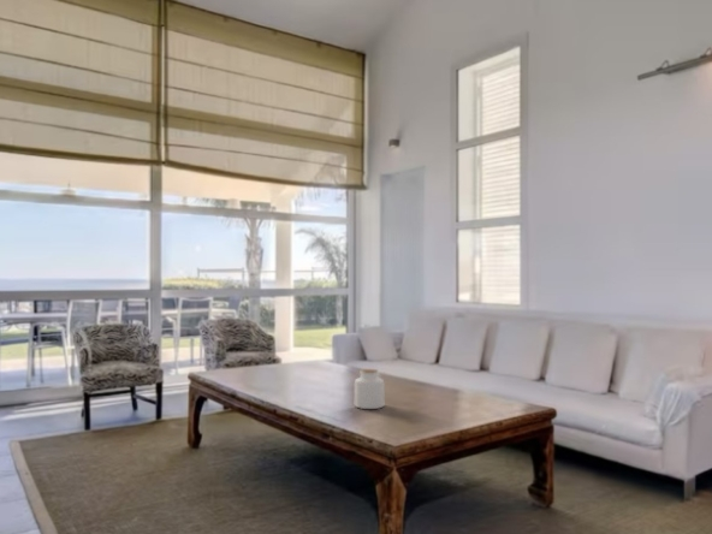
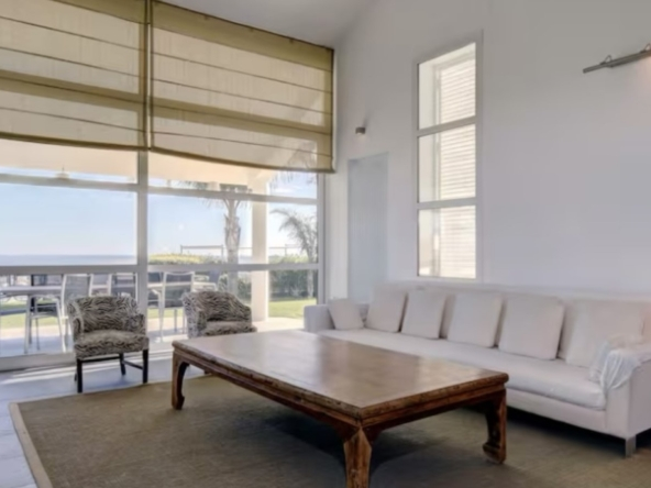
- jar (368, 387)
